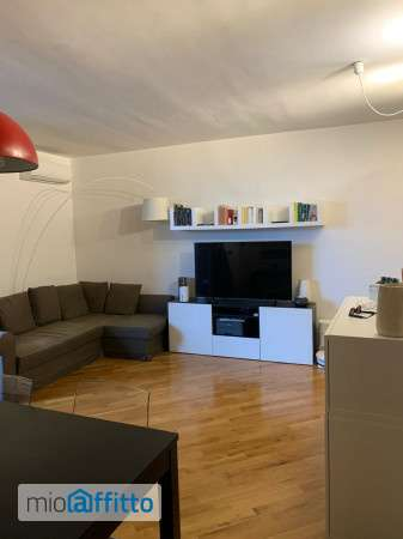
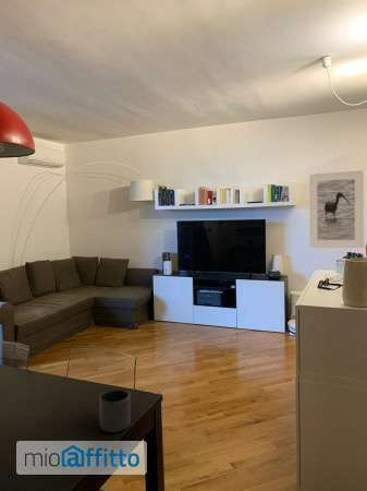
+ mug (113, 408)
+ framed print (335, 209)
